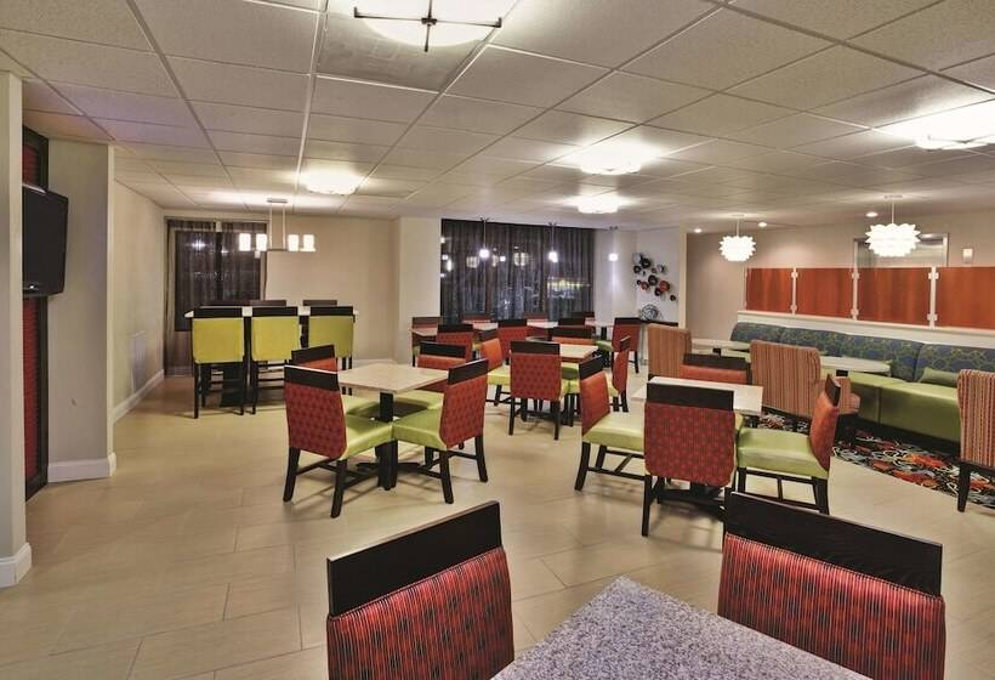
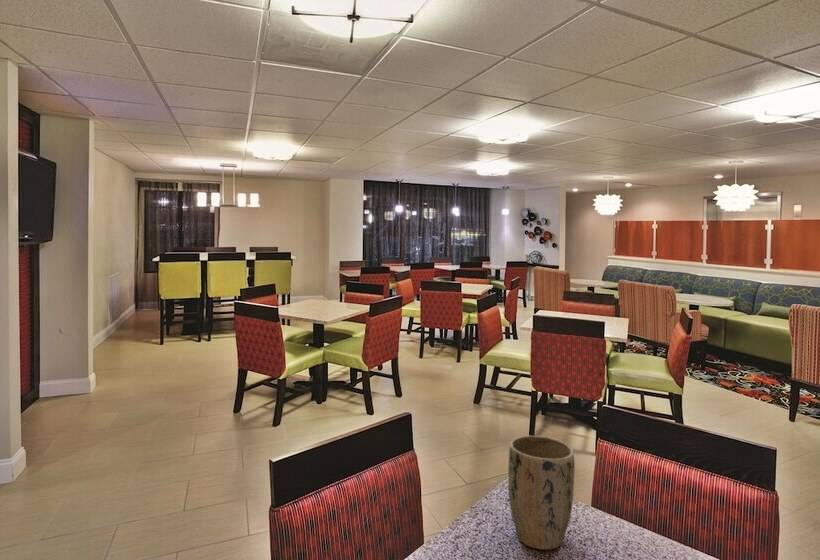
+ plant pot (539, 491)
